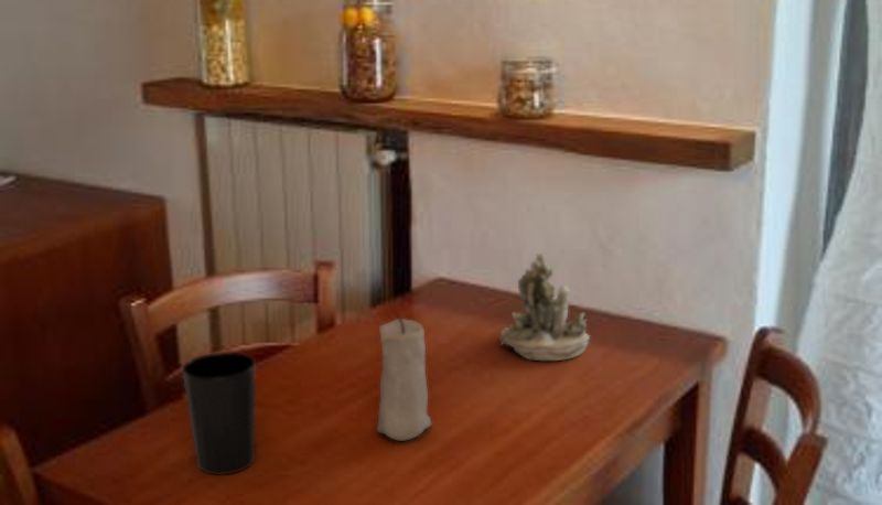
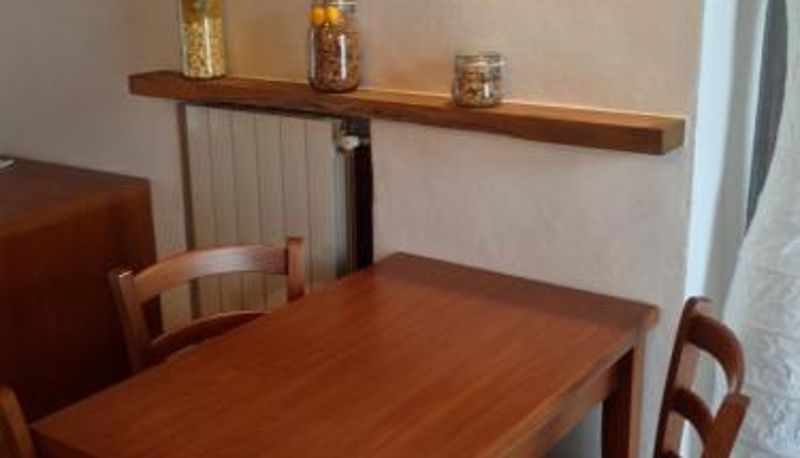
- cup (223, 413)
- succulent planter (546, 299)
- candle (402, 373)
